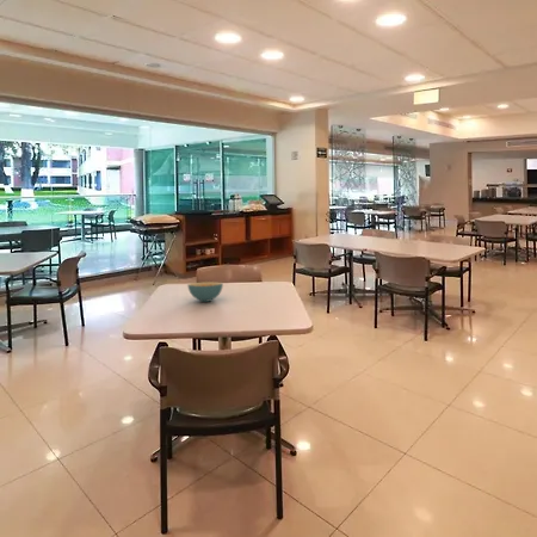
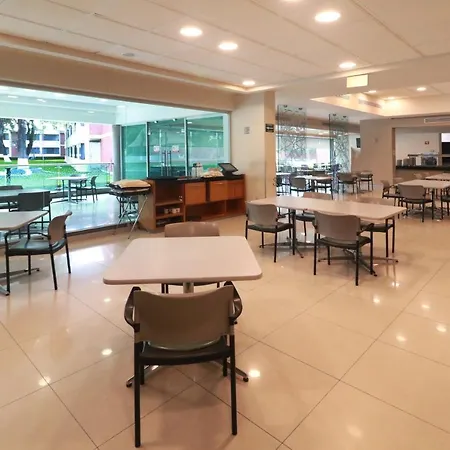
- cereal bowl (205, 292)
